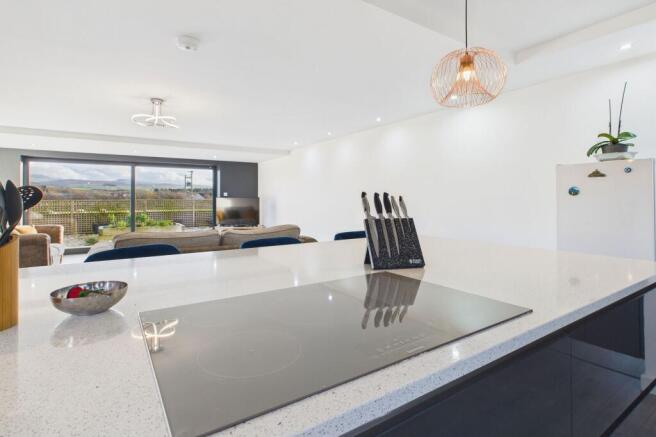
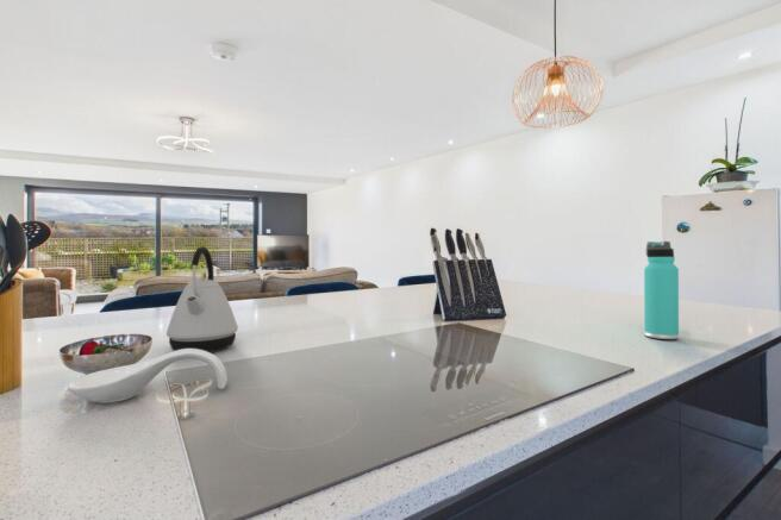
+ spoon rest (152, 372)
+ thermos bottle (661, 288)
+ kettle (202, 297)
